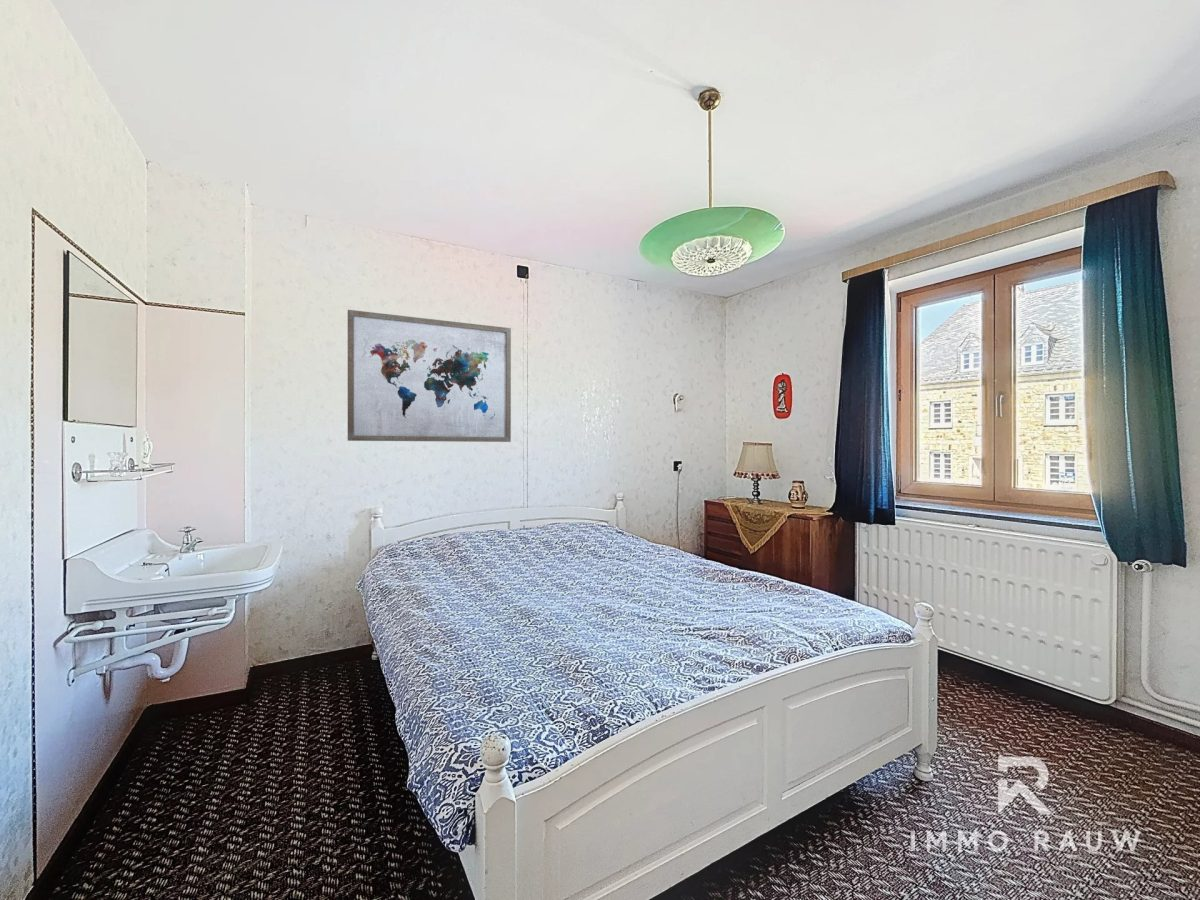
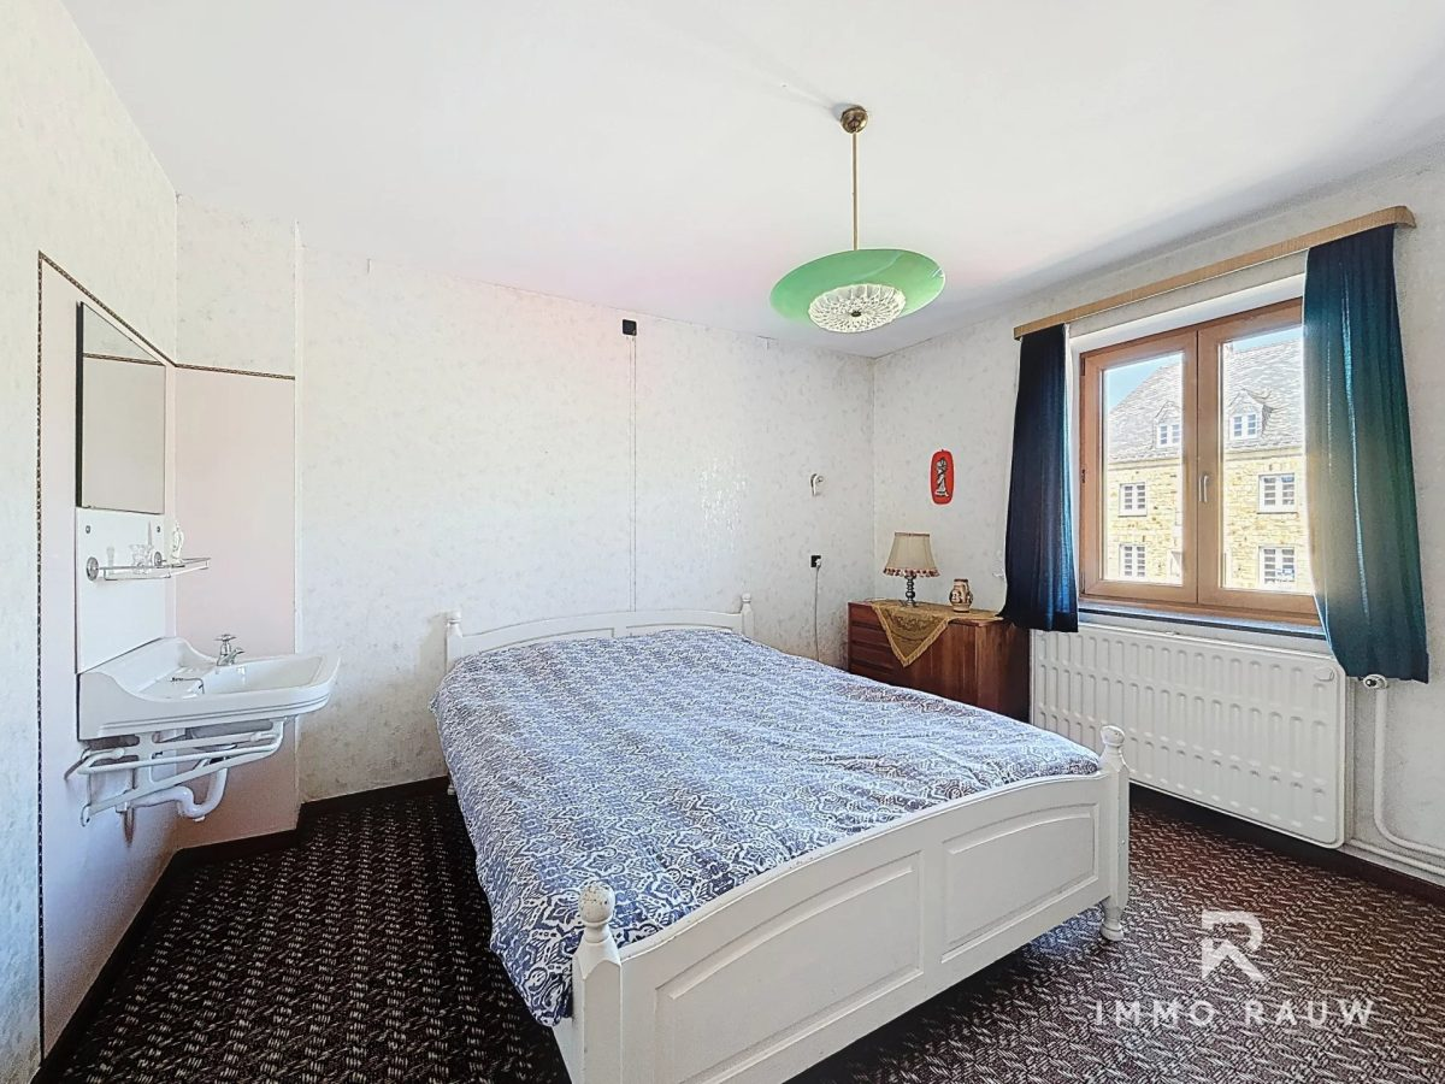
- wall art (434, 380)
